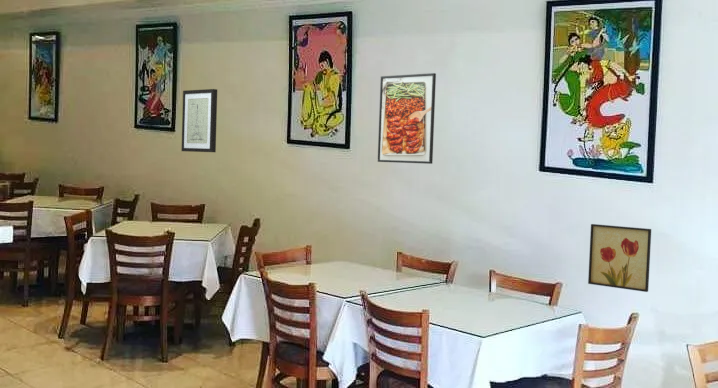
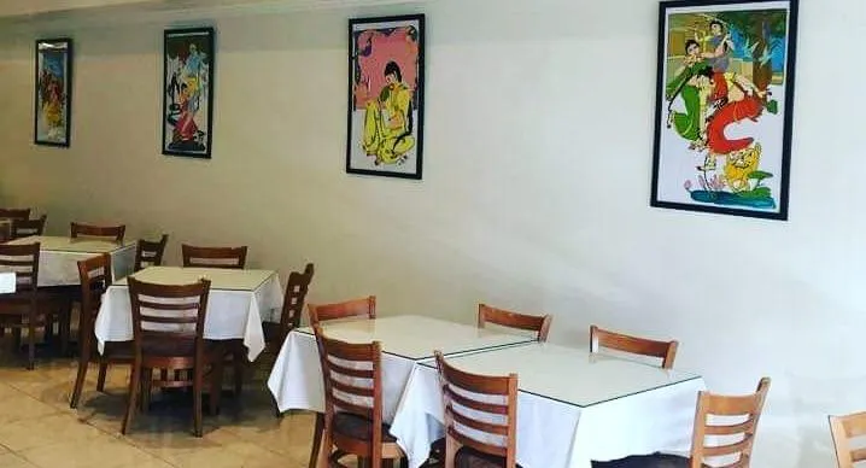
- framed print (405, 118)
- wall art (199, 120)
- wall art (619, 257)
